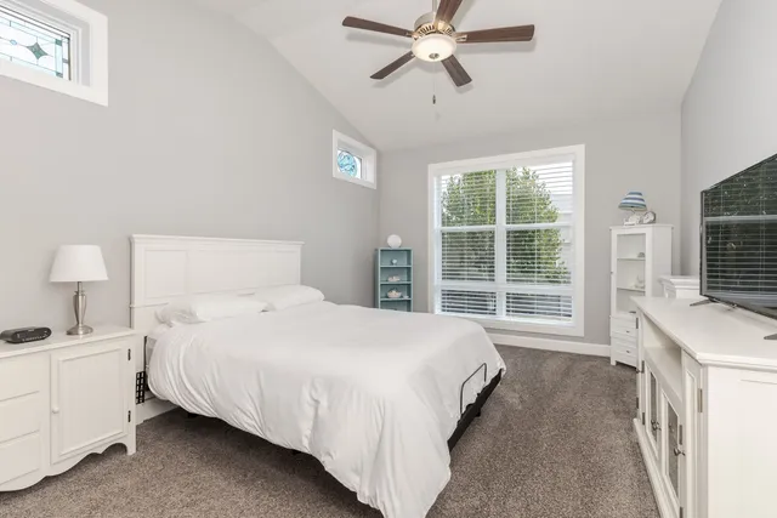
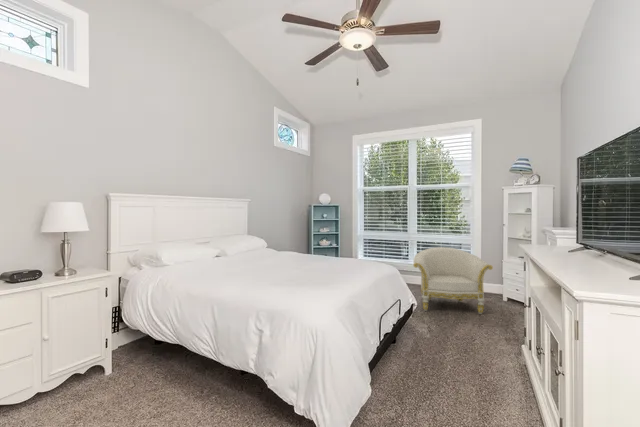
+ armchair (447, 277)
